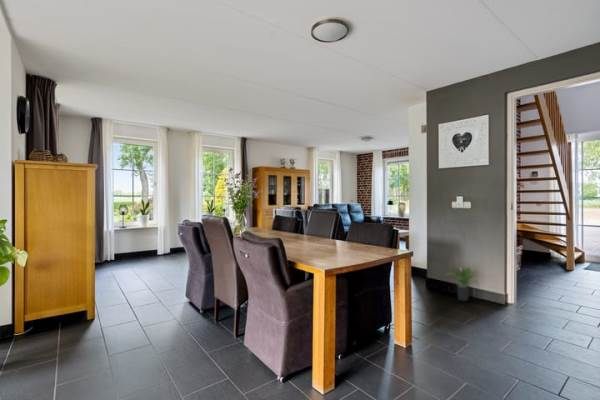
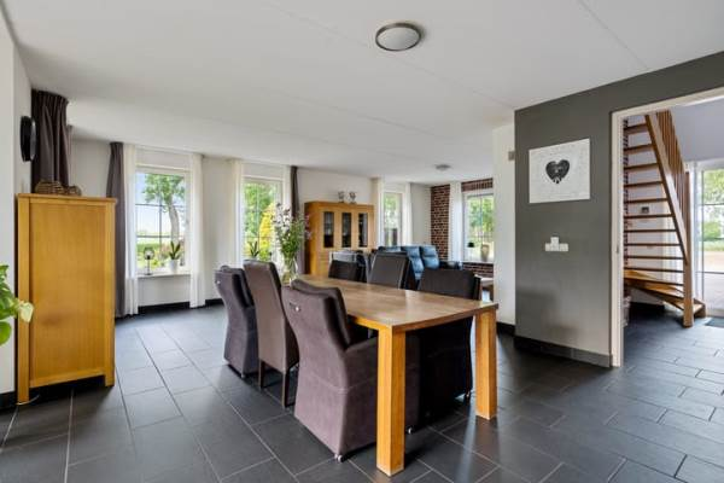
- potted plant (462, 283)
